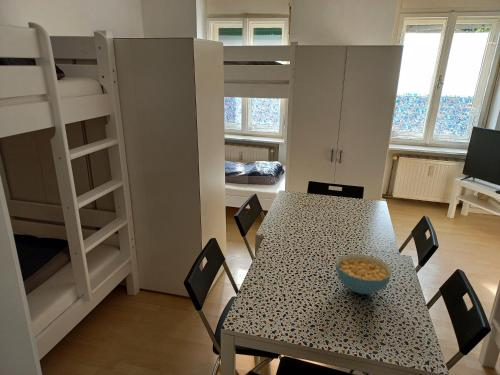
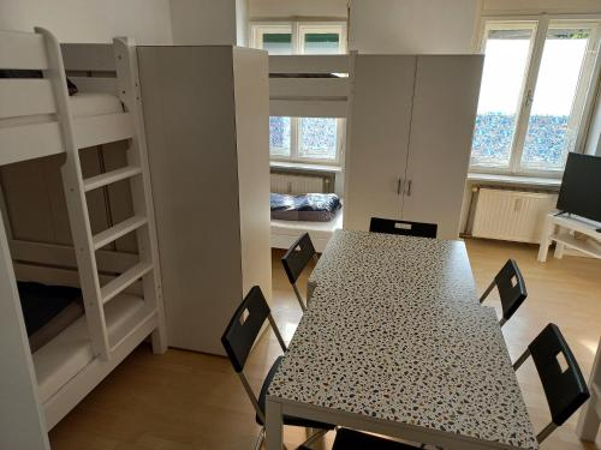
- cereal bowl (362, 277)
